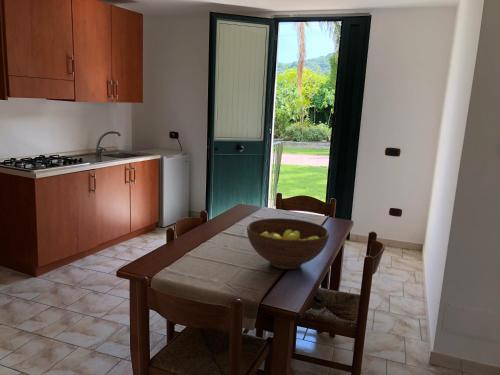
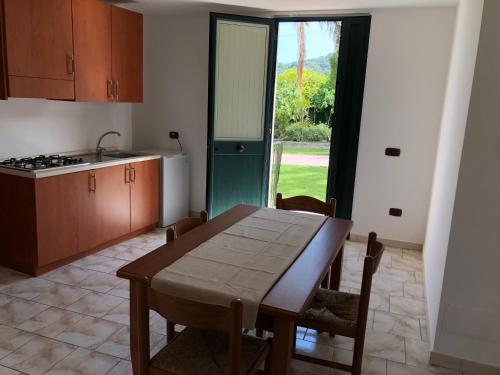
- fruit bowl (286, 246)
